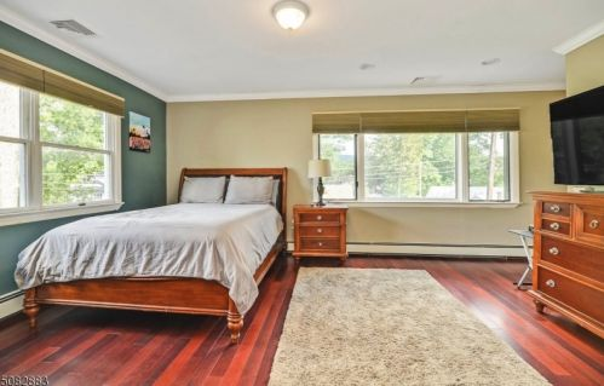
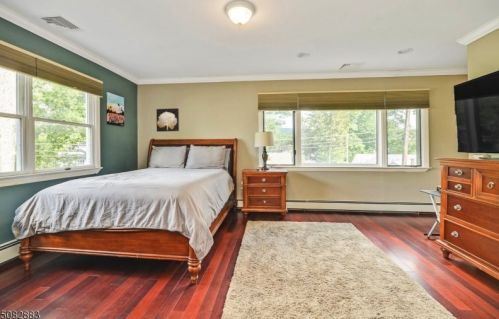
+ wall art (167, 120)
